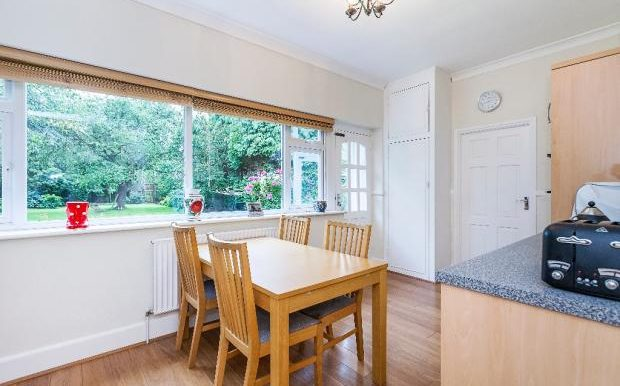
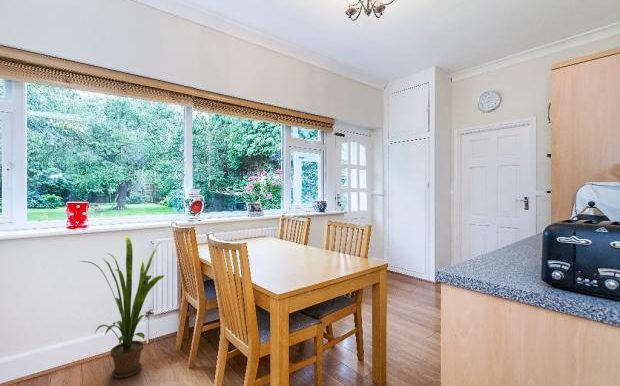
+ house plant (124, 304)
